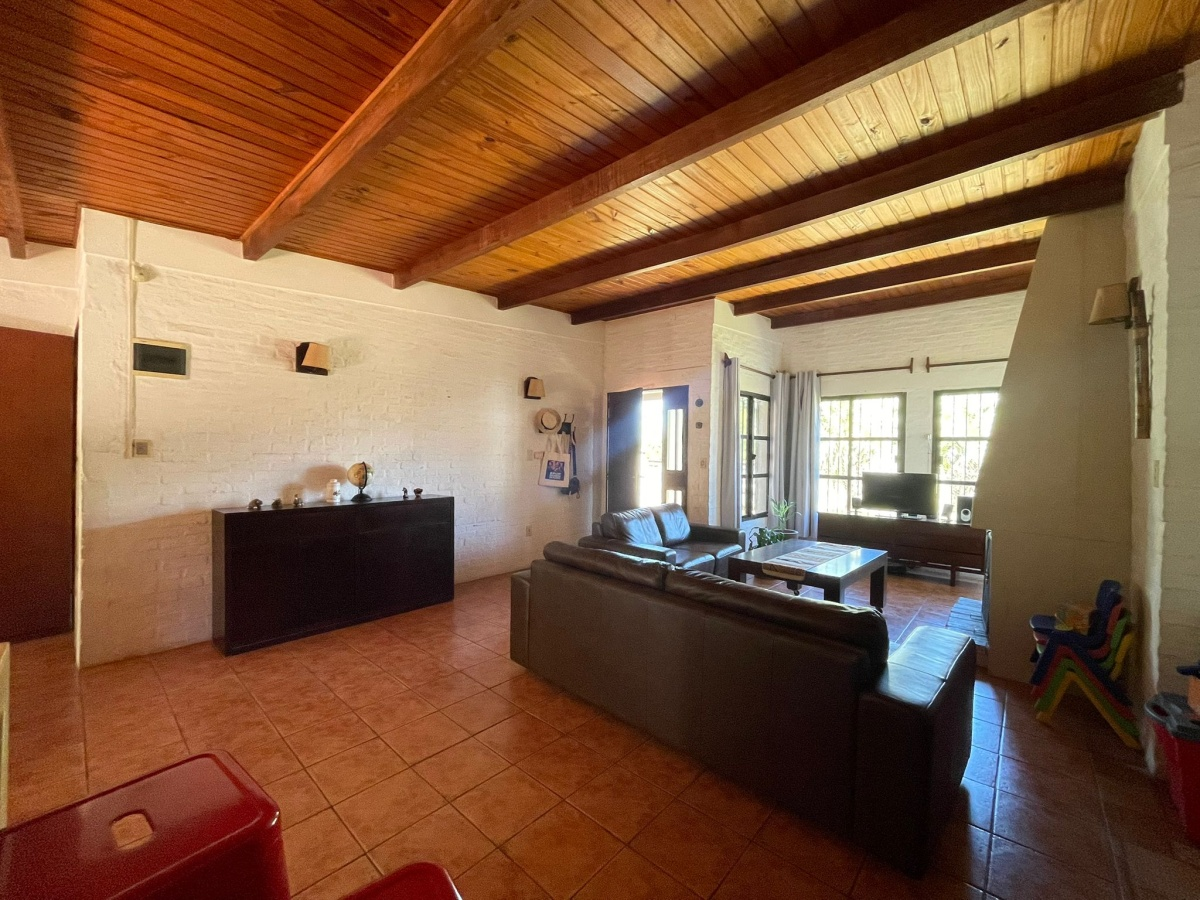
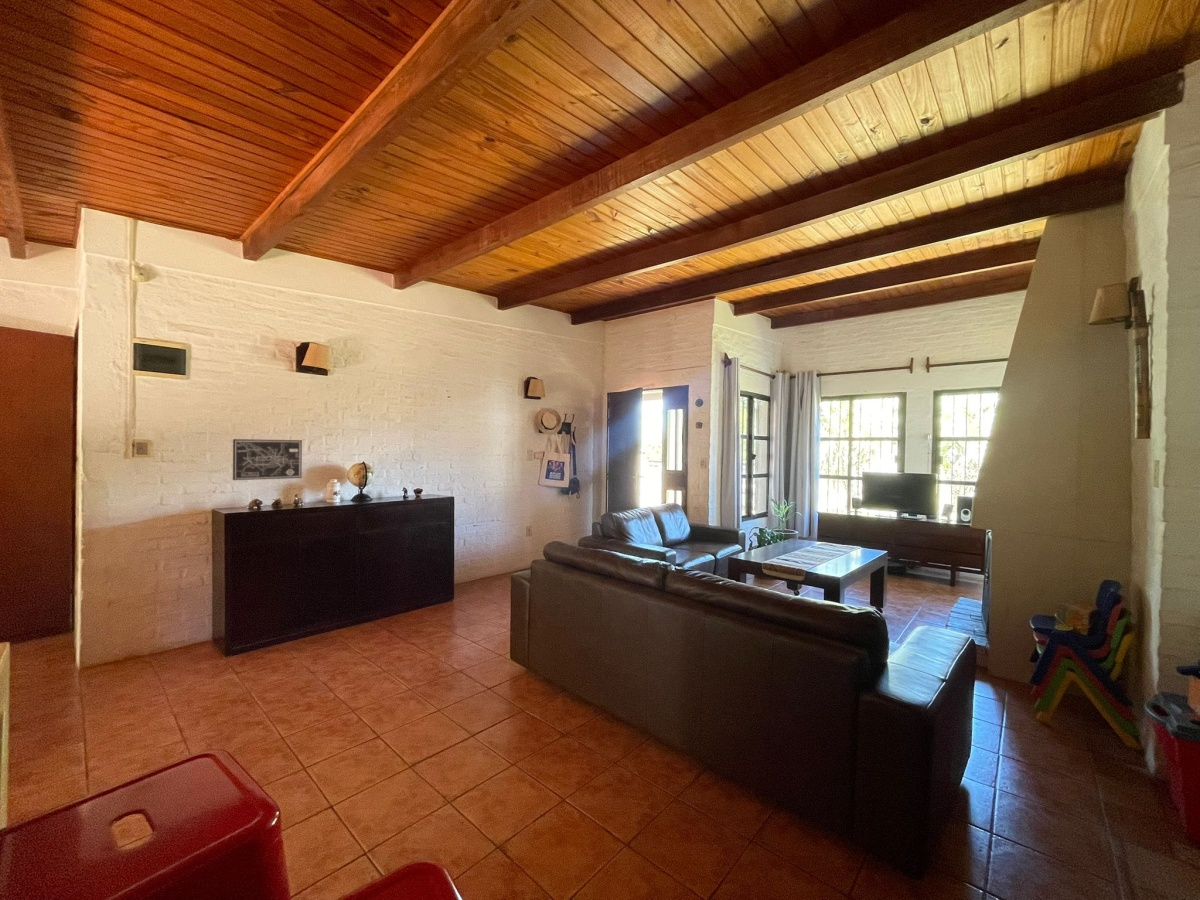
+ wall art (268, 459)
